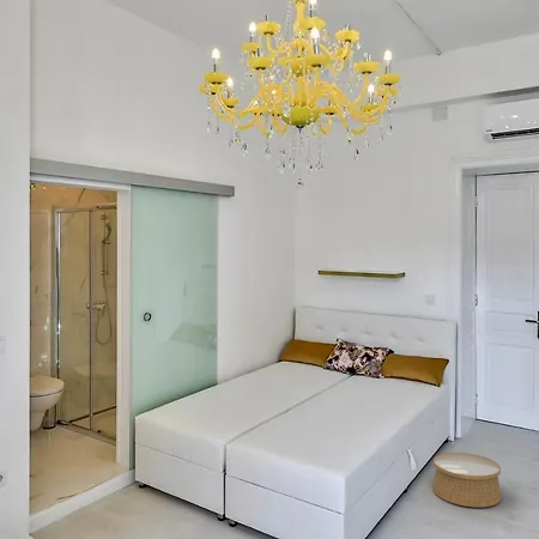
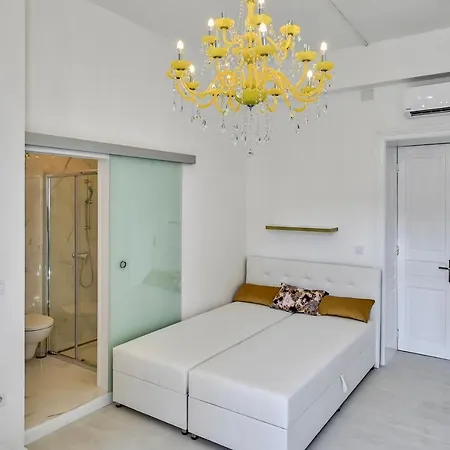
- woven basket (466, 478)
